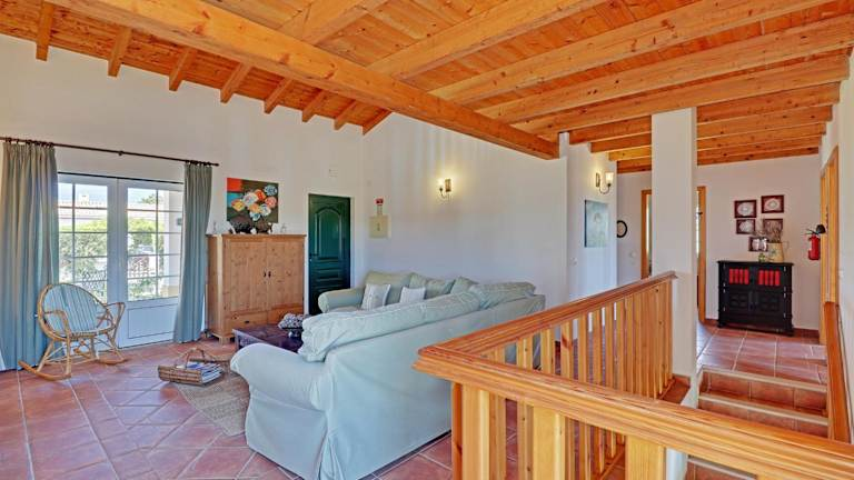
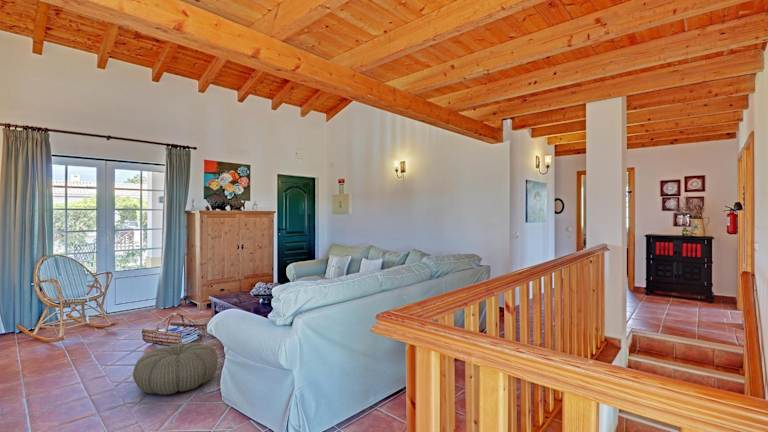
+ pouf (177, 366)
